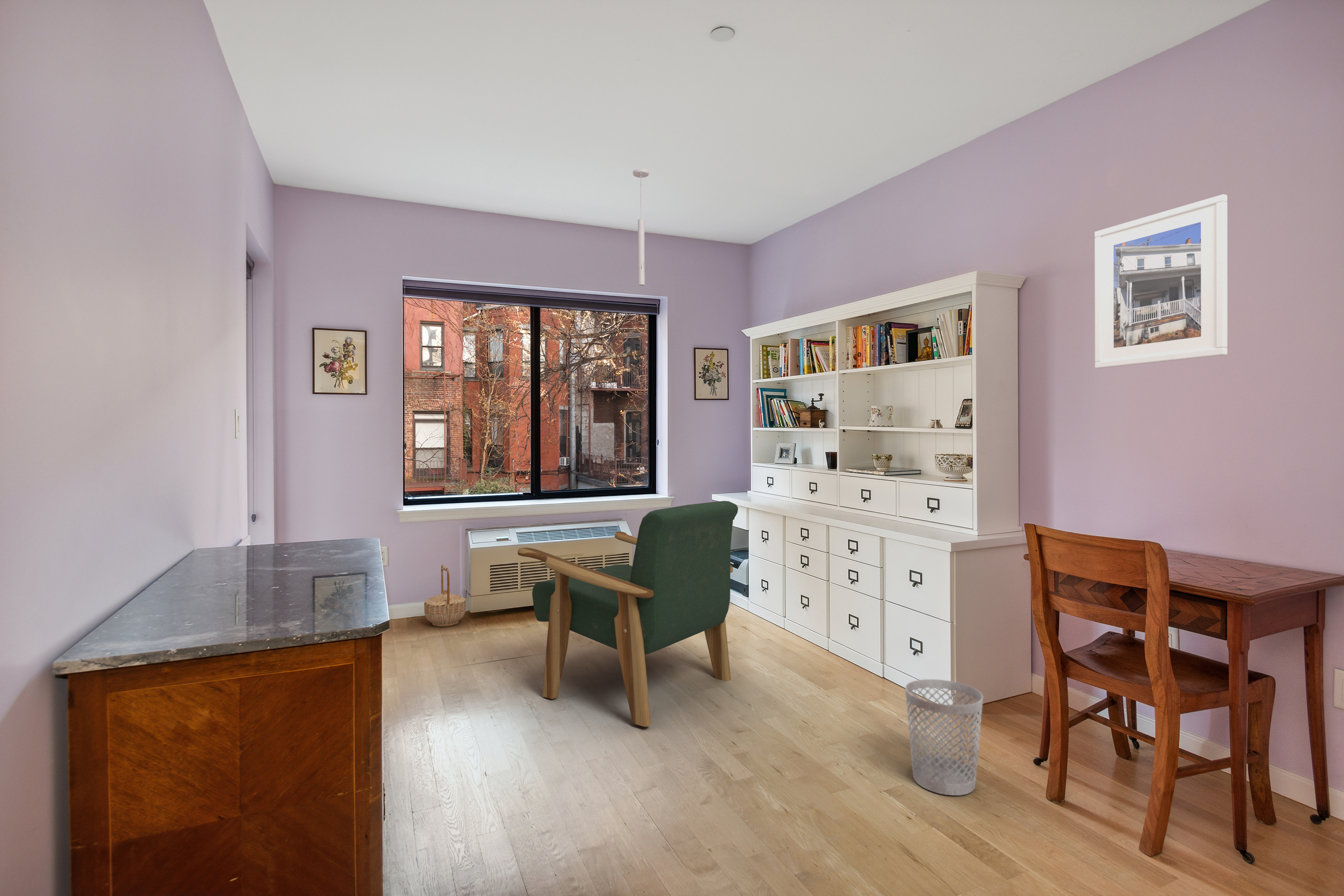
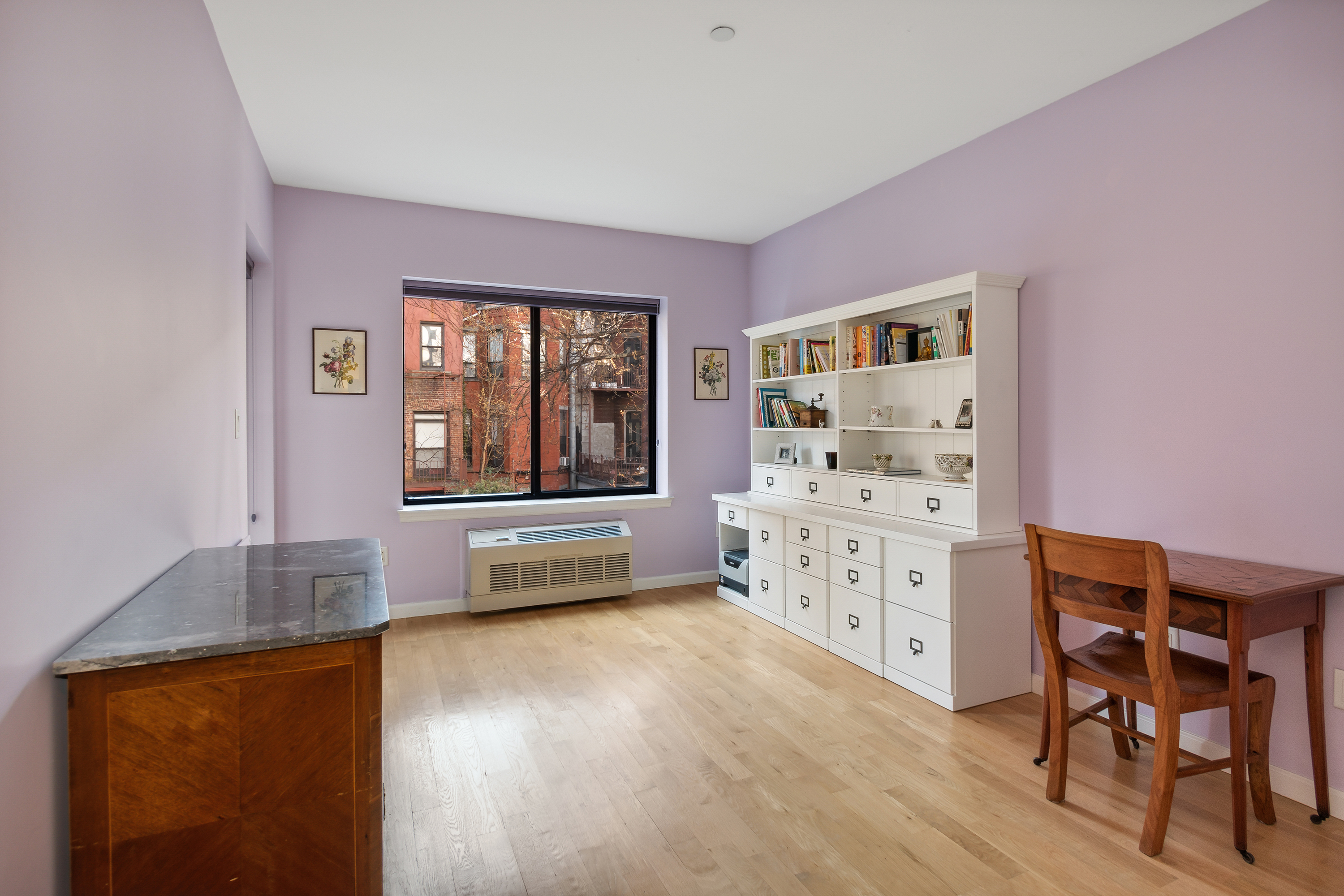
- ceiling light (641, 228)
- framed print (1156, 288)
- armchair (634, 593)
- wastebasket (943, 736)
- basket (445, 594)
